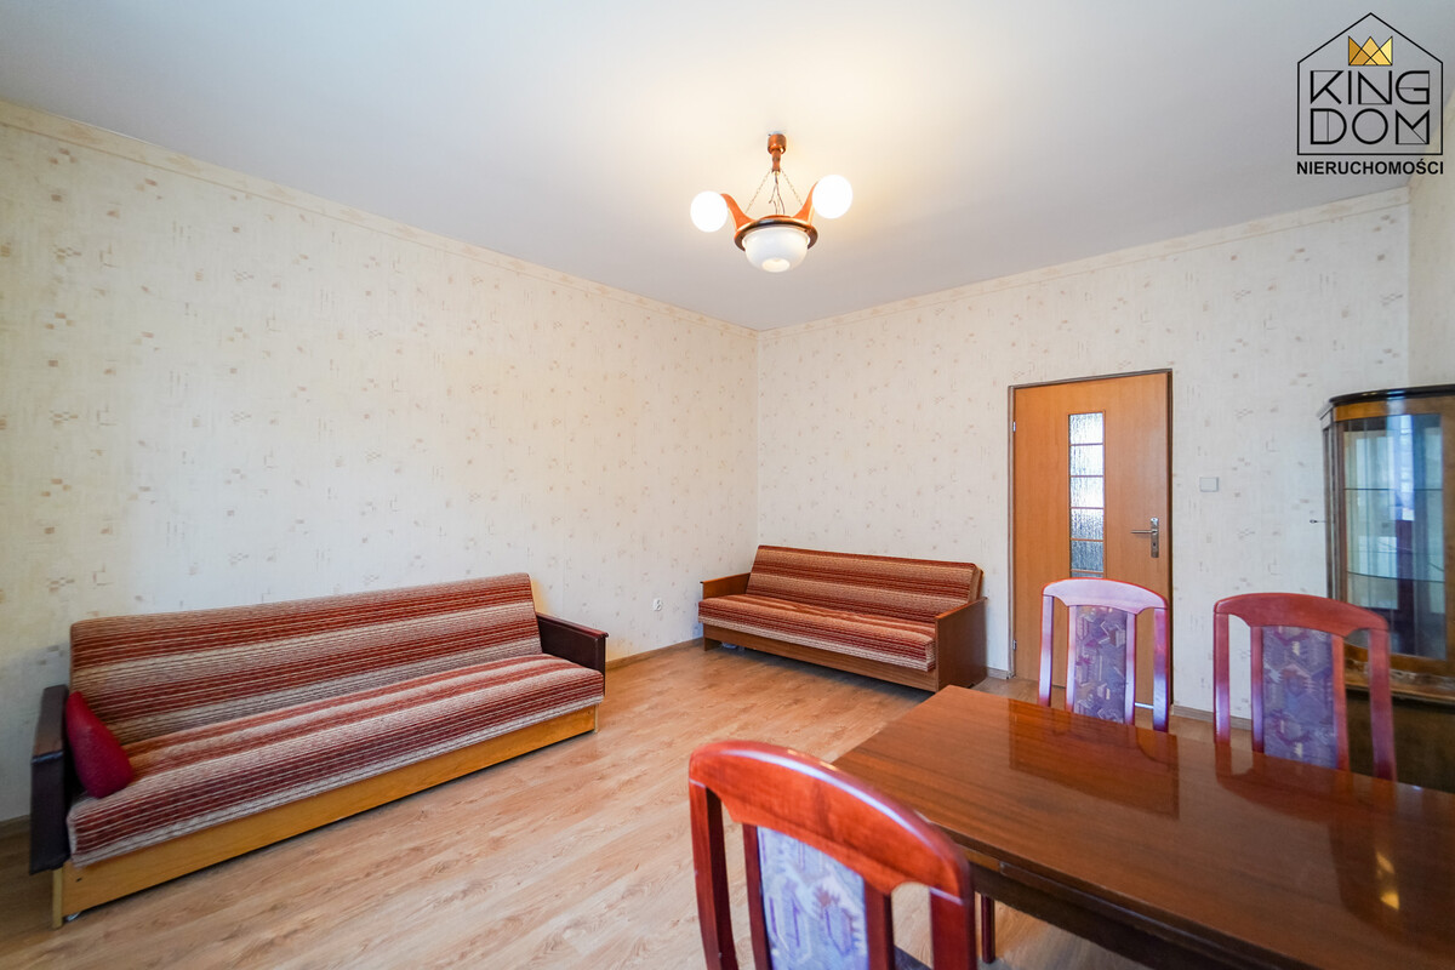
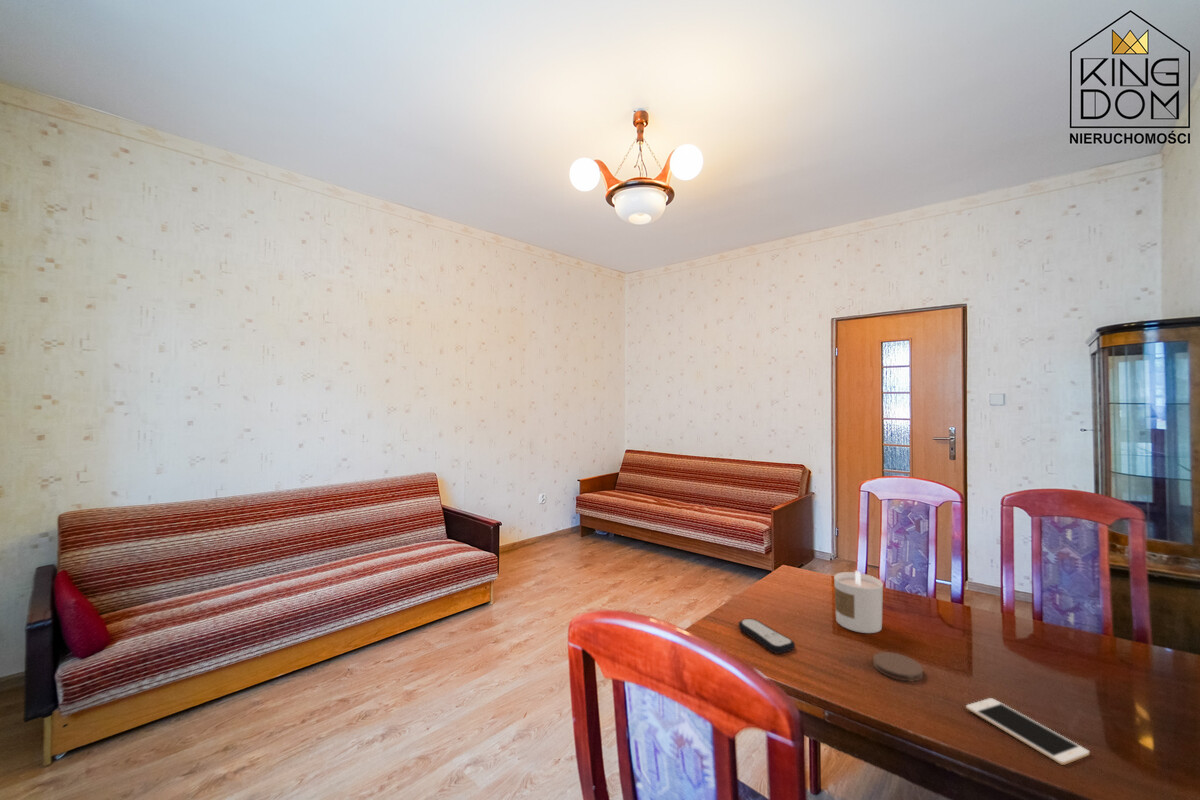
+ coaster (897, 666)
+ remote control (764, 634)
+ cell phone (1023, 728)
+ candle (858, 597)
